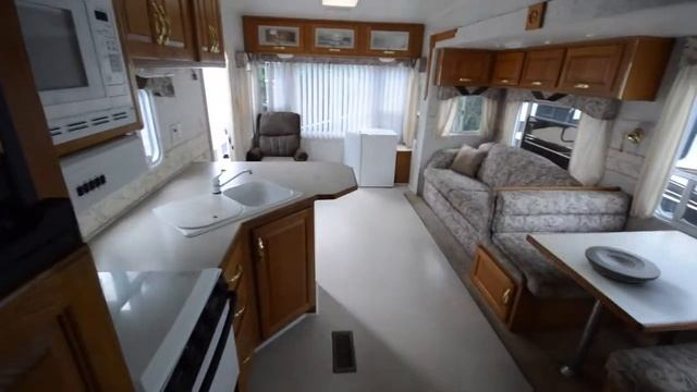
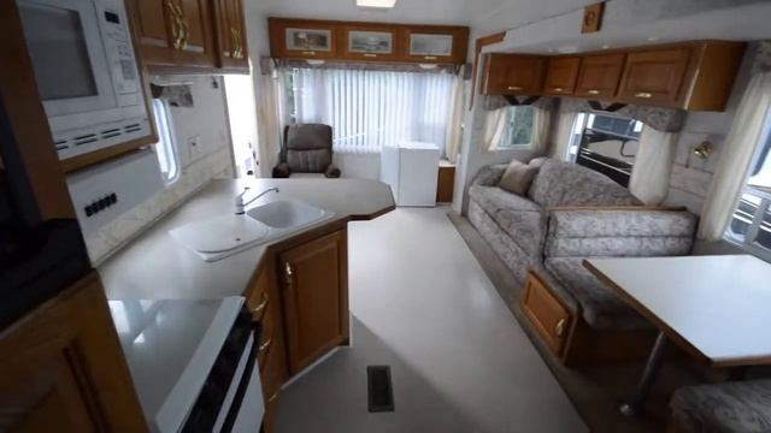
- plate (619, 266)
